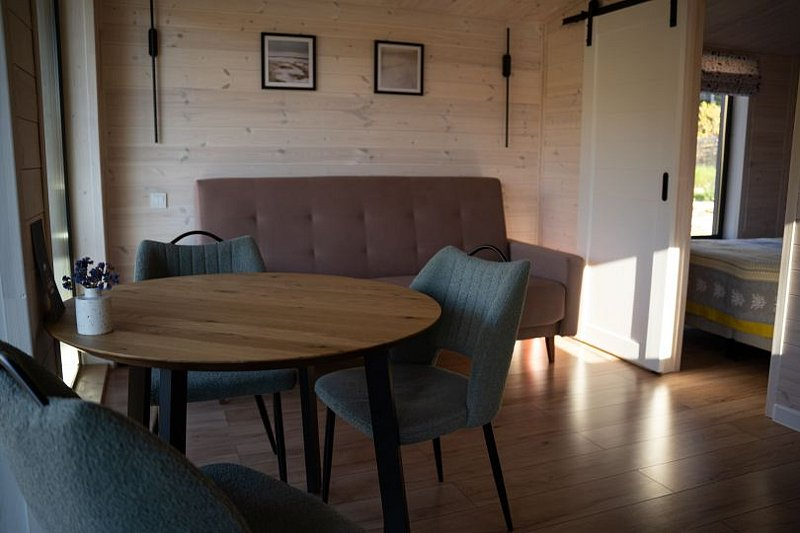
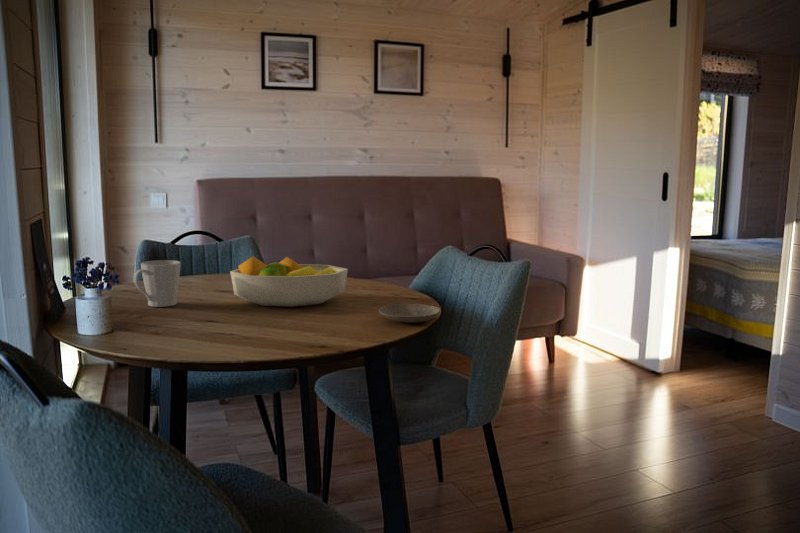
+ mug (156, 284)
+ fruit bowl (290, 278)
+ plate (409, 314)
